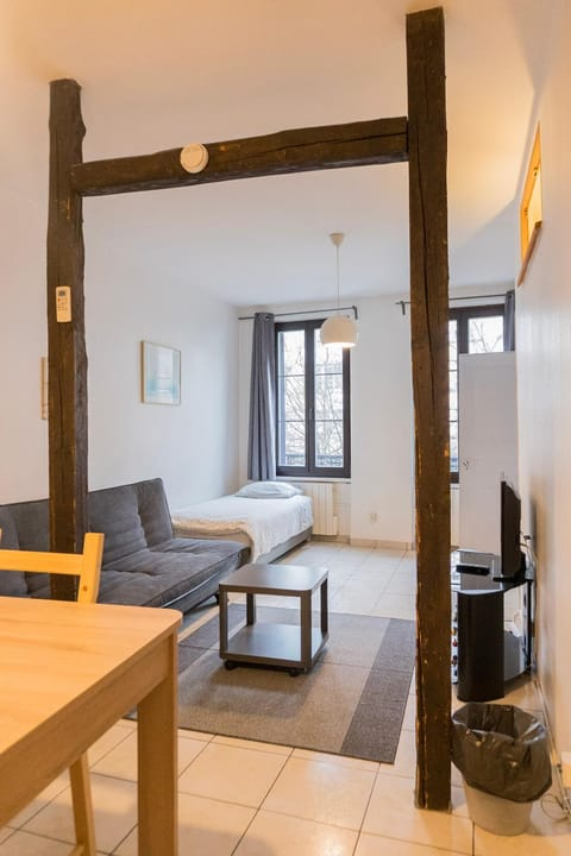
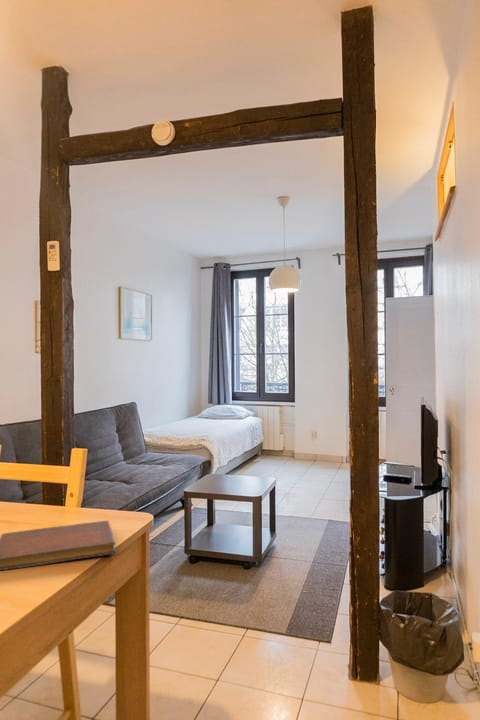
+ notebook (57, 542)
